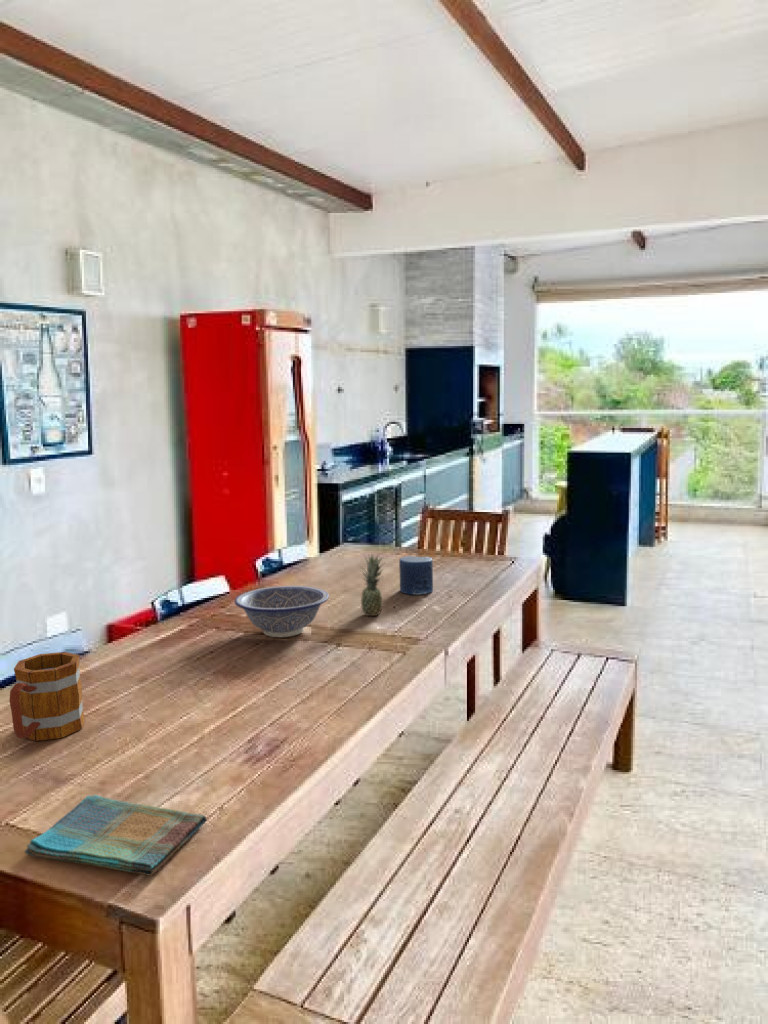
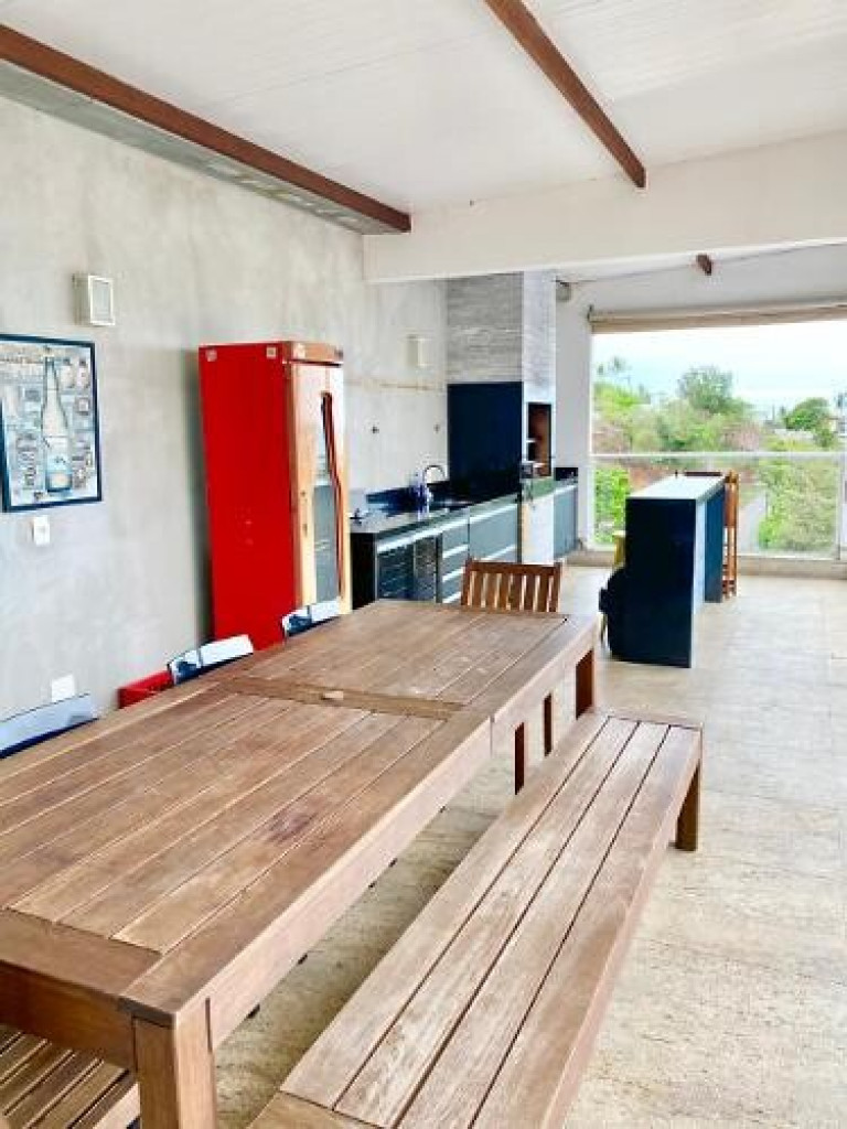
- mug (42, 700)
- dish towel (118, 831)
- candle (416, 574)
- fruit (372, 583)
- decorative bowl (282, 614)
